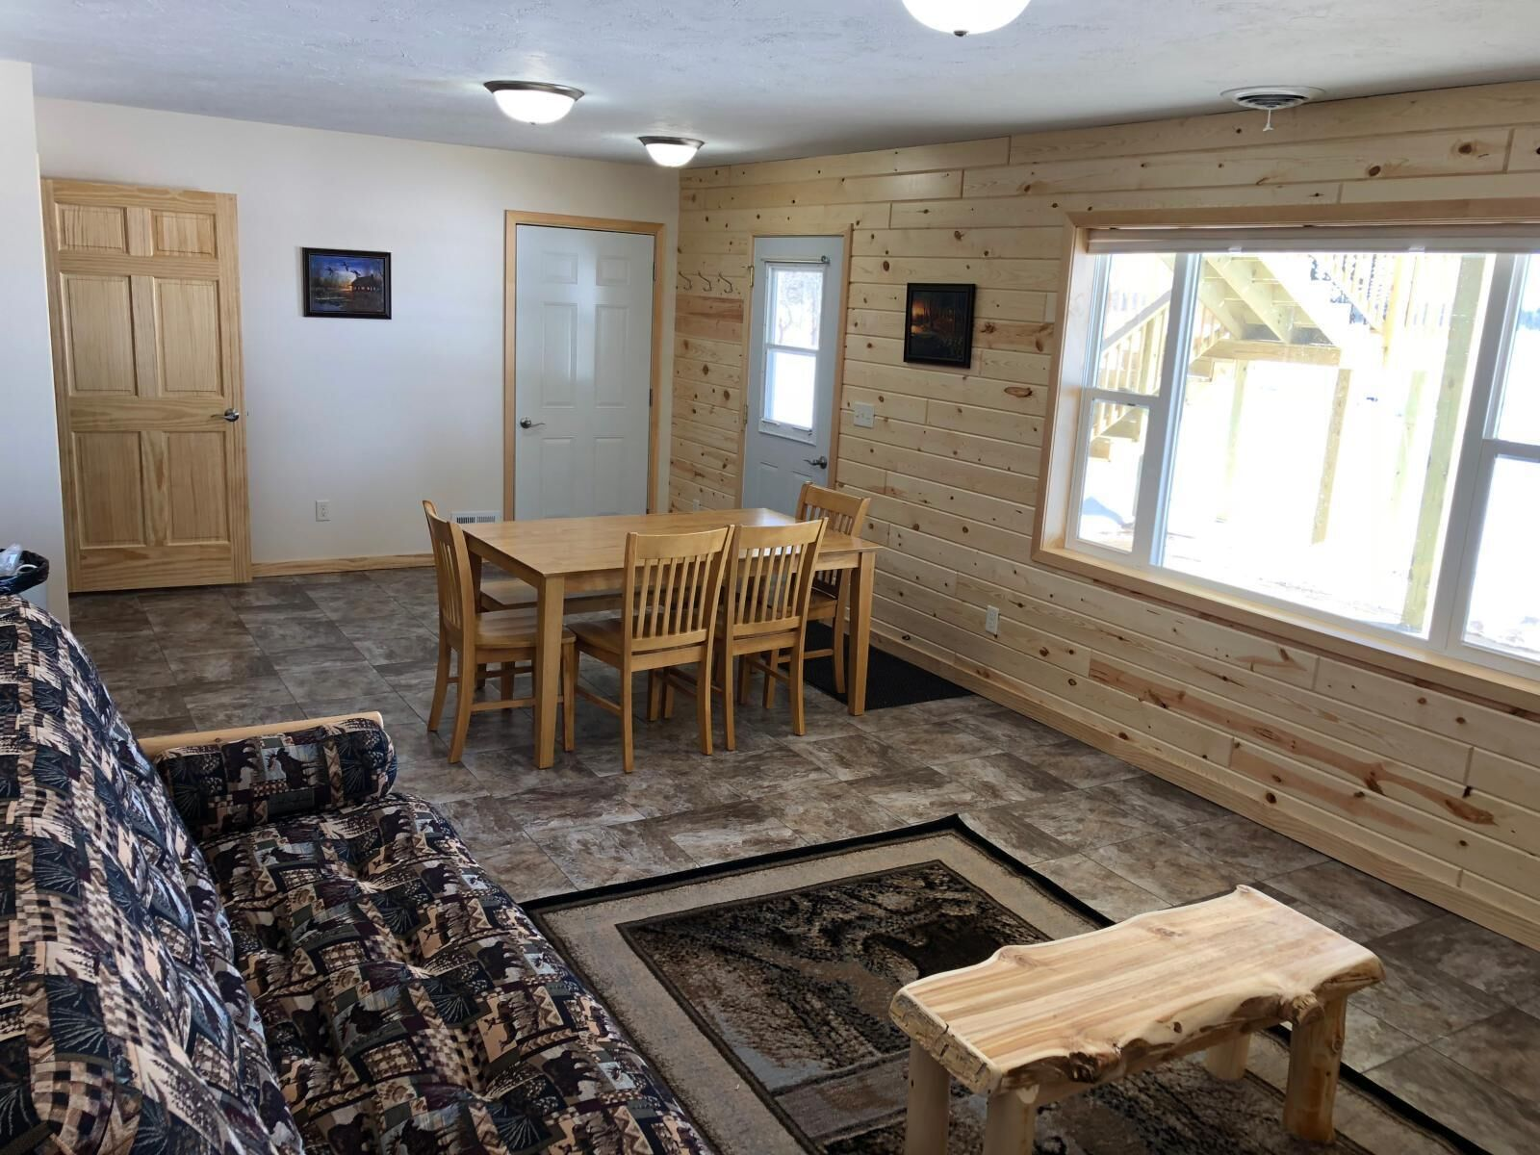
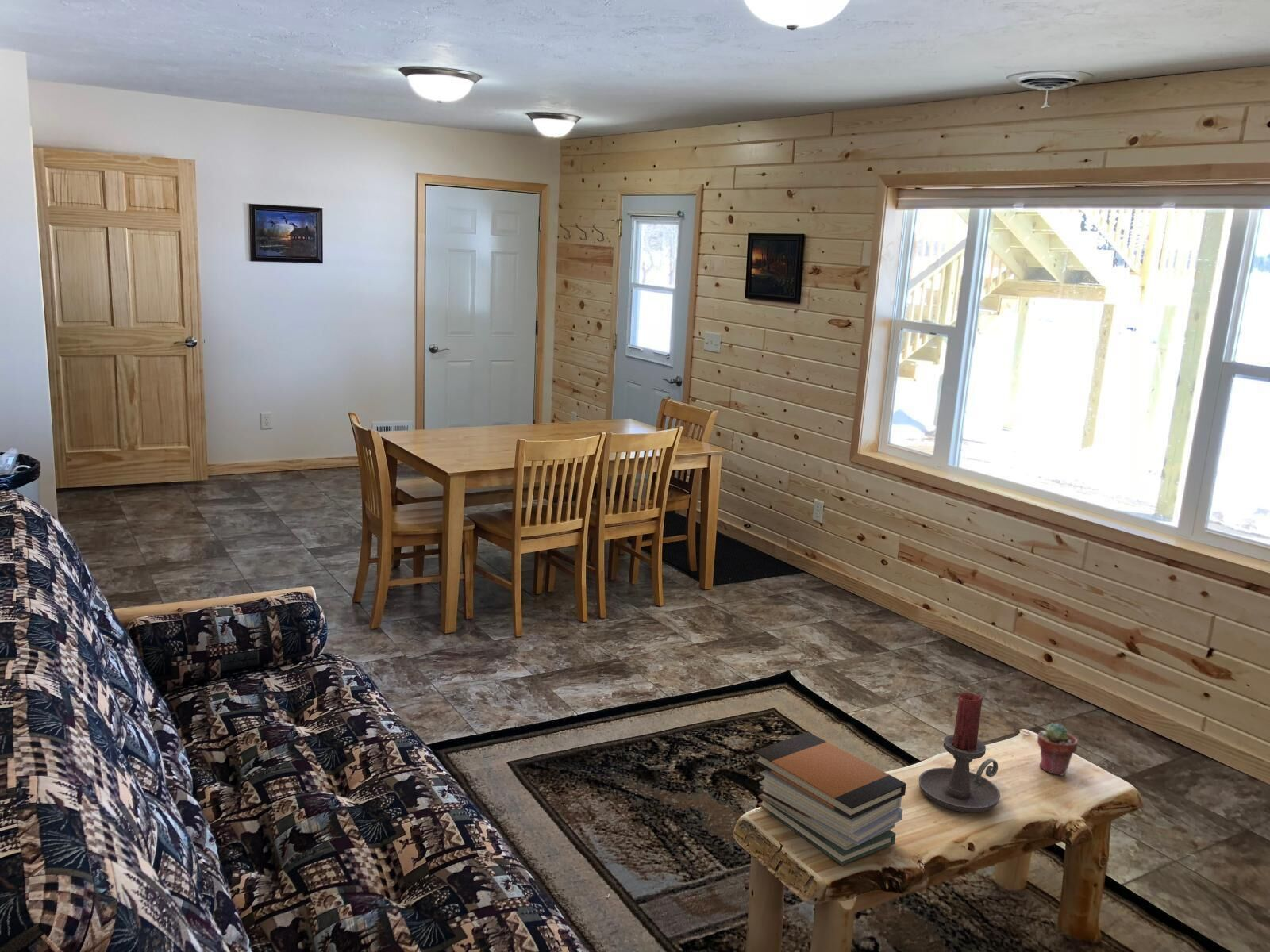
+ book stack (827, 796)
+ potted succulent (1056, 747)
+ candle holder (971, 742)
